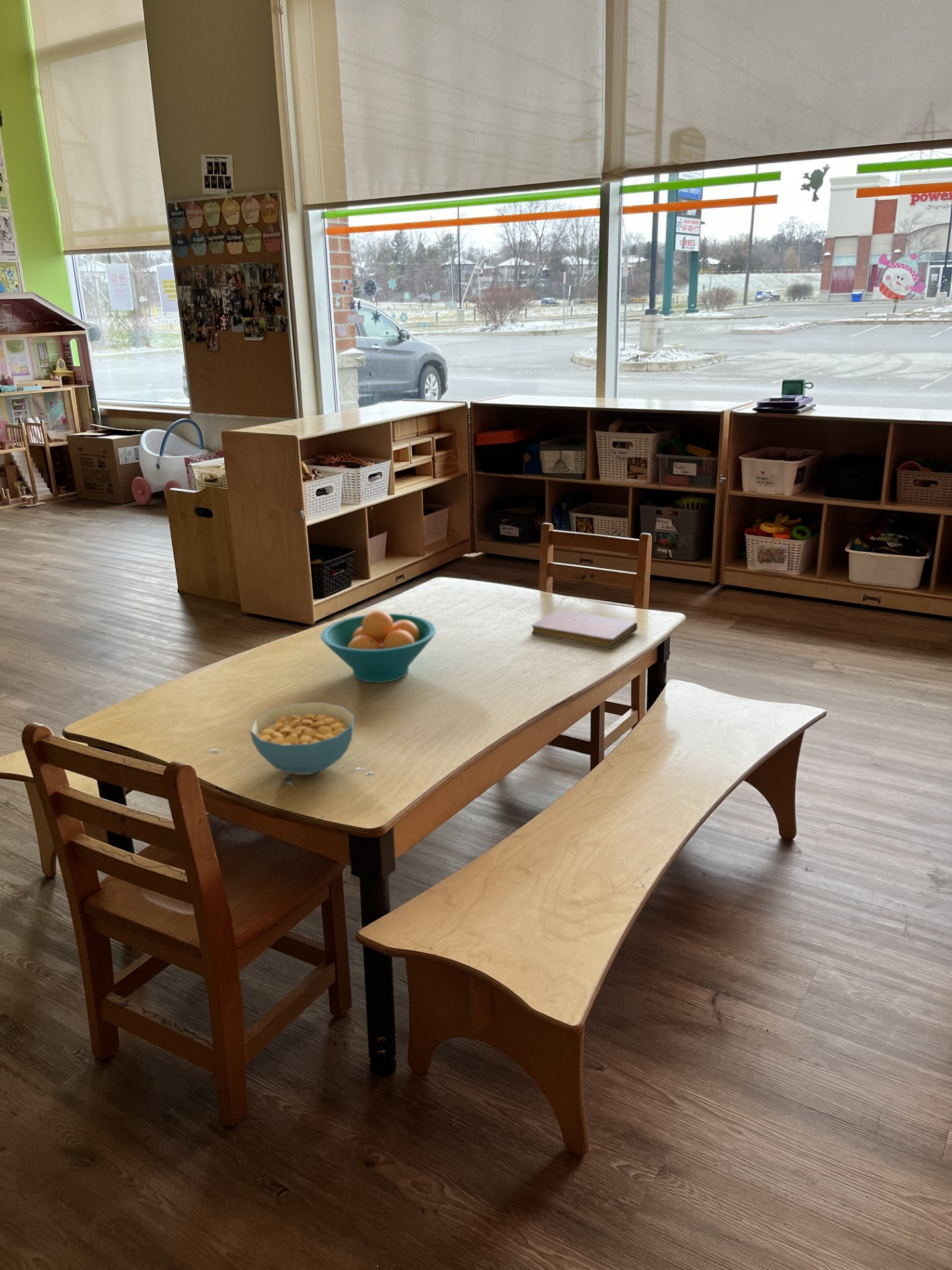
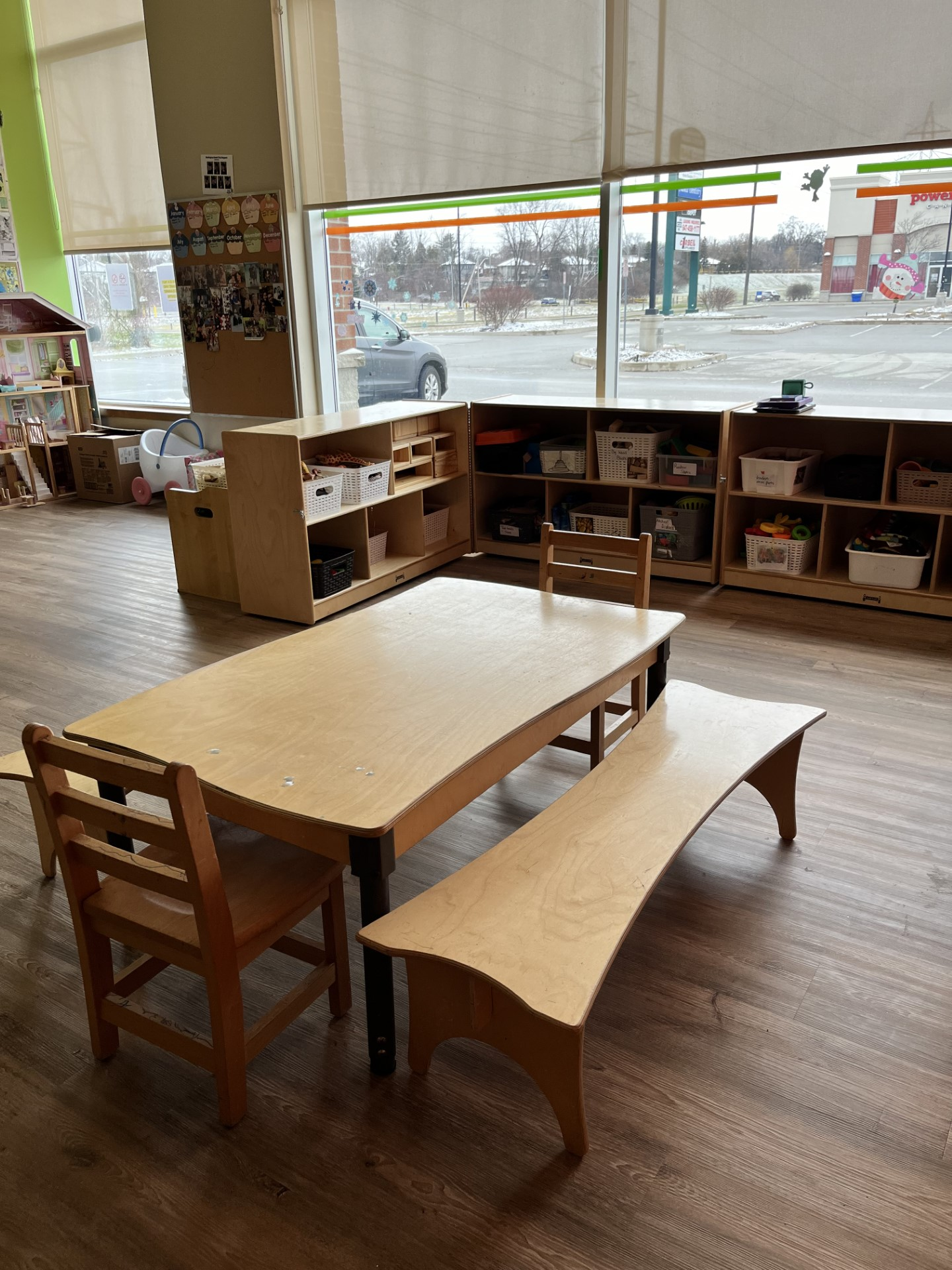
- notebook (584, 627)
- cereal bowl (305, 745)
- fruit bowl (379, 642)
